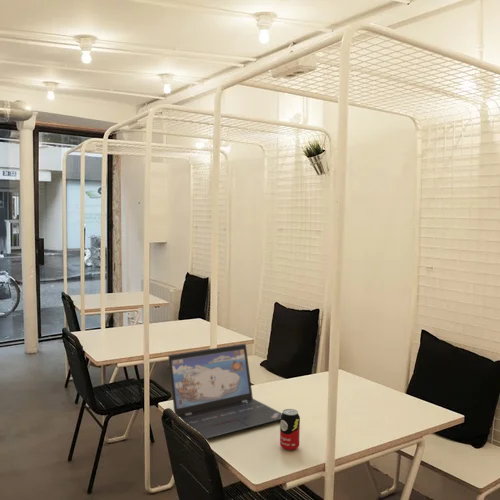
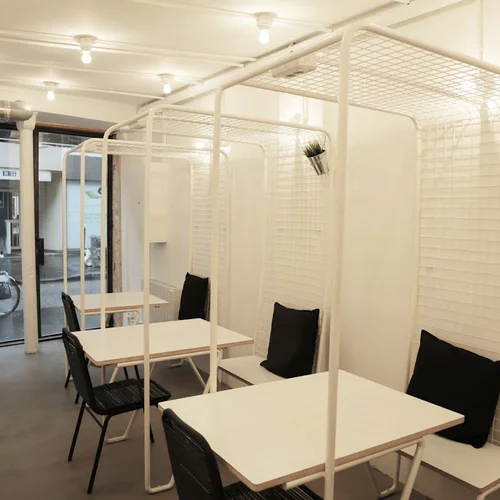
- beverage can (289, 429)
- laptop (227, 387)
